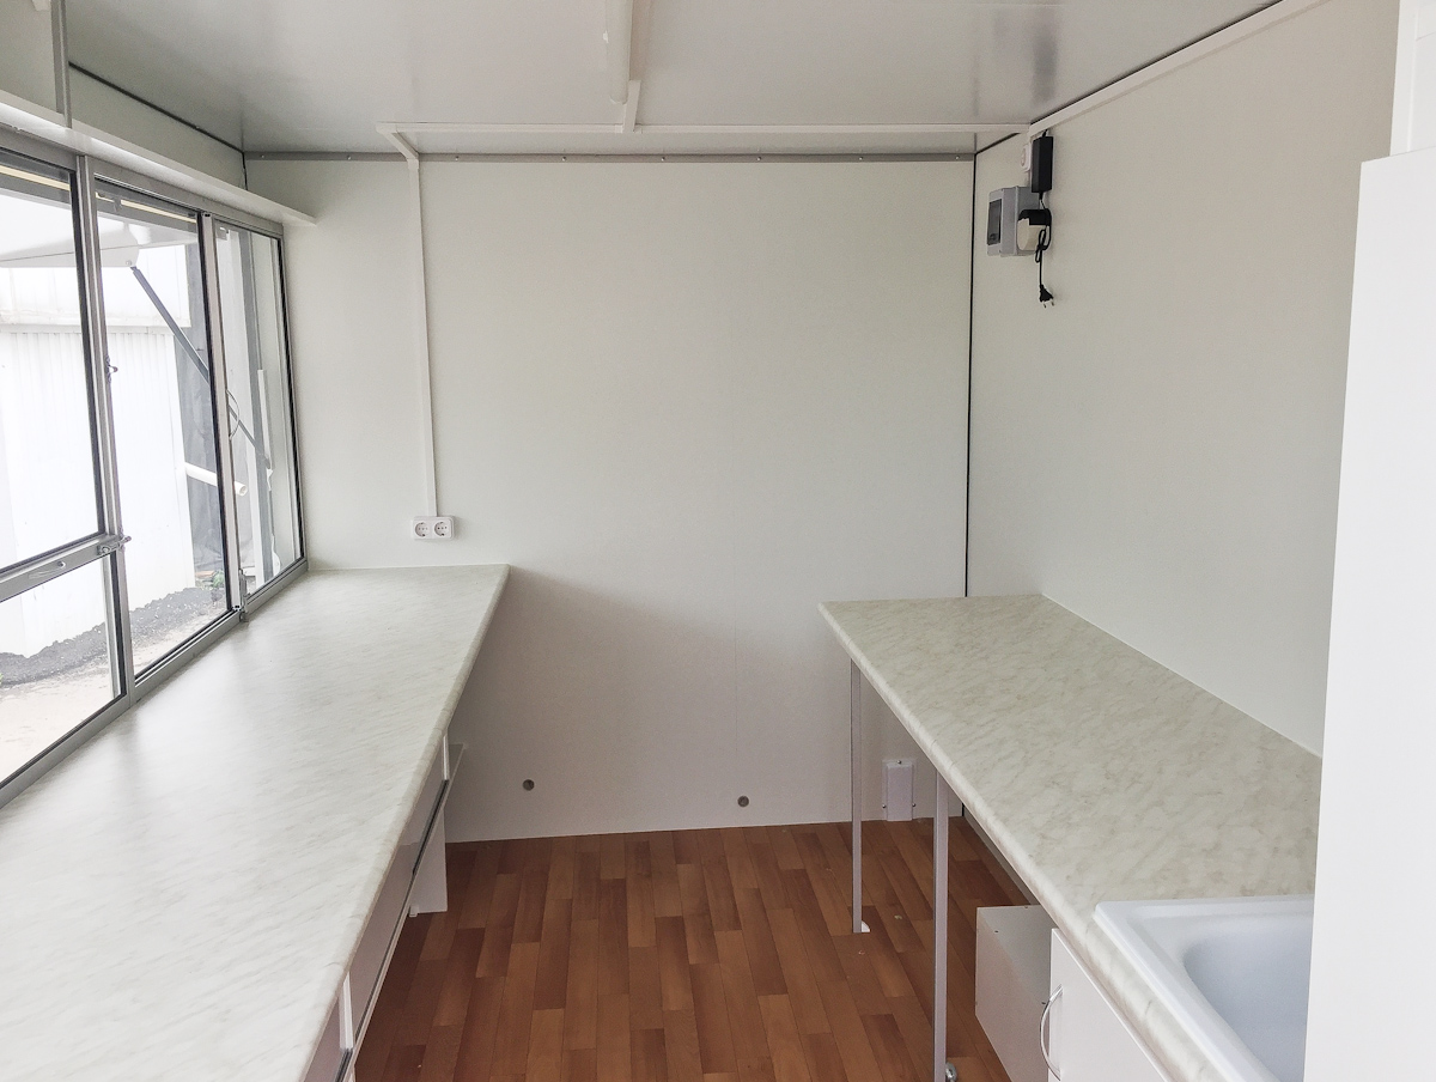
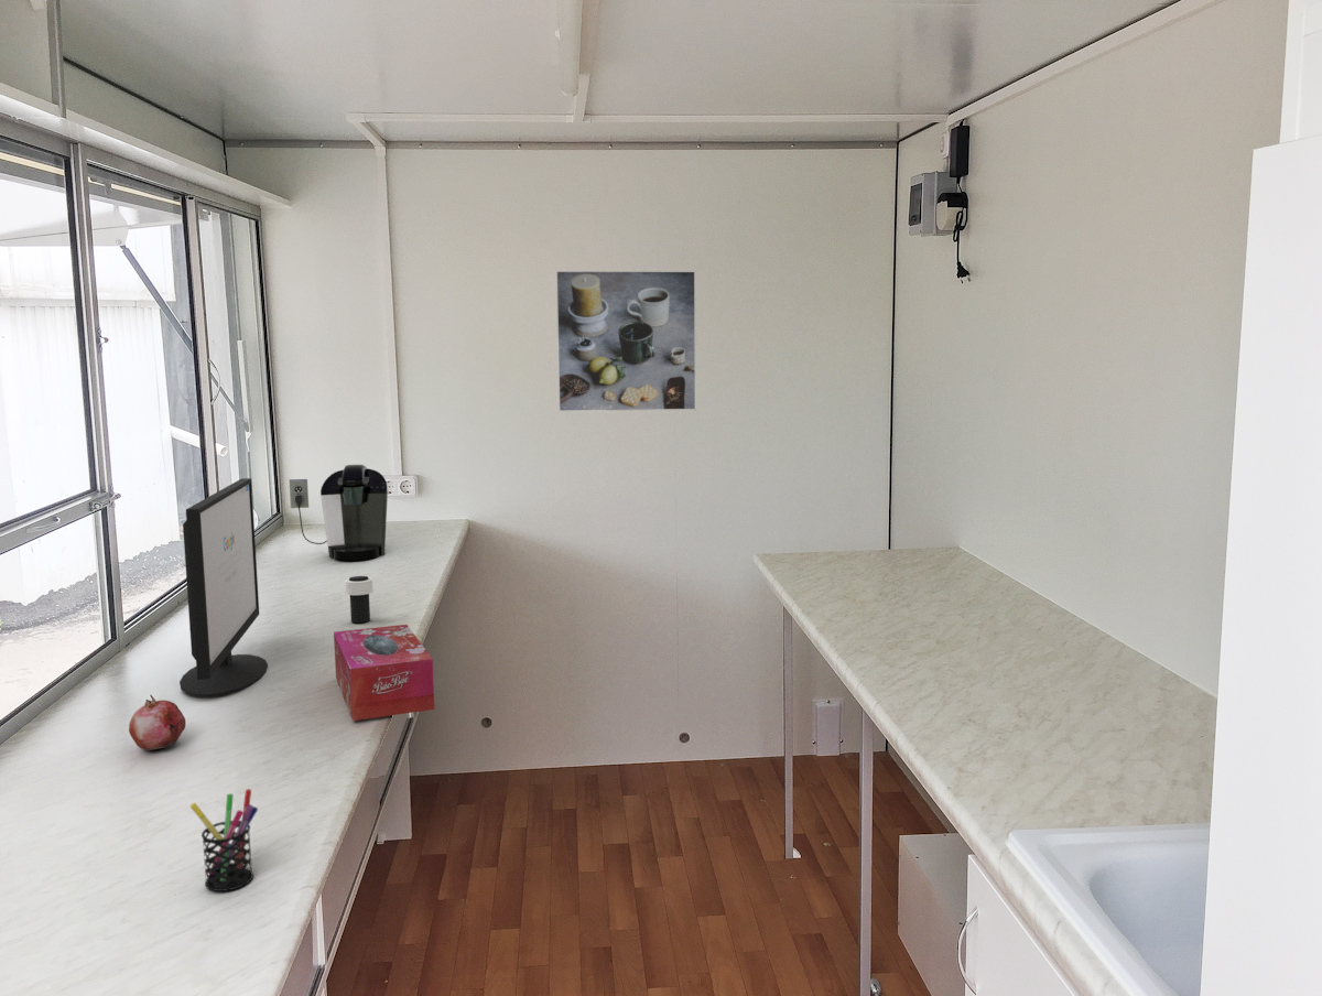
+ pen holder (229, 834)
+ computer monitor (219, 584)
+ cup (359, 598)
+ fruit (156, 719)
+ coffee maker (337, 510)
+ tissue box (381, 669)
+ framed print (626, 340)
